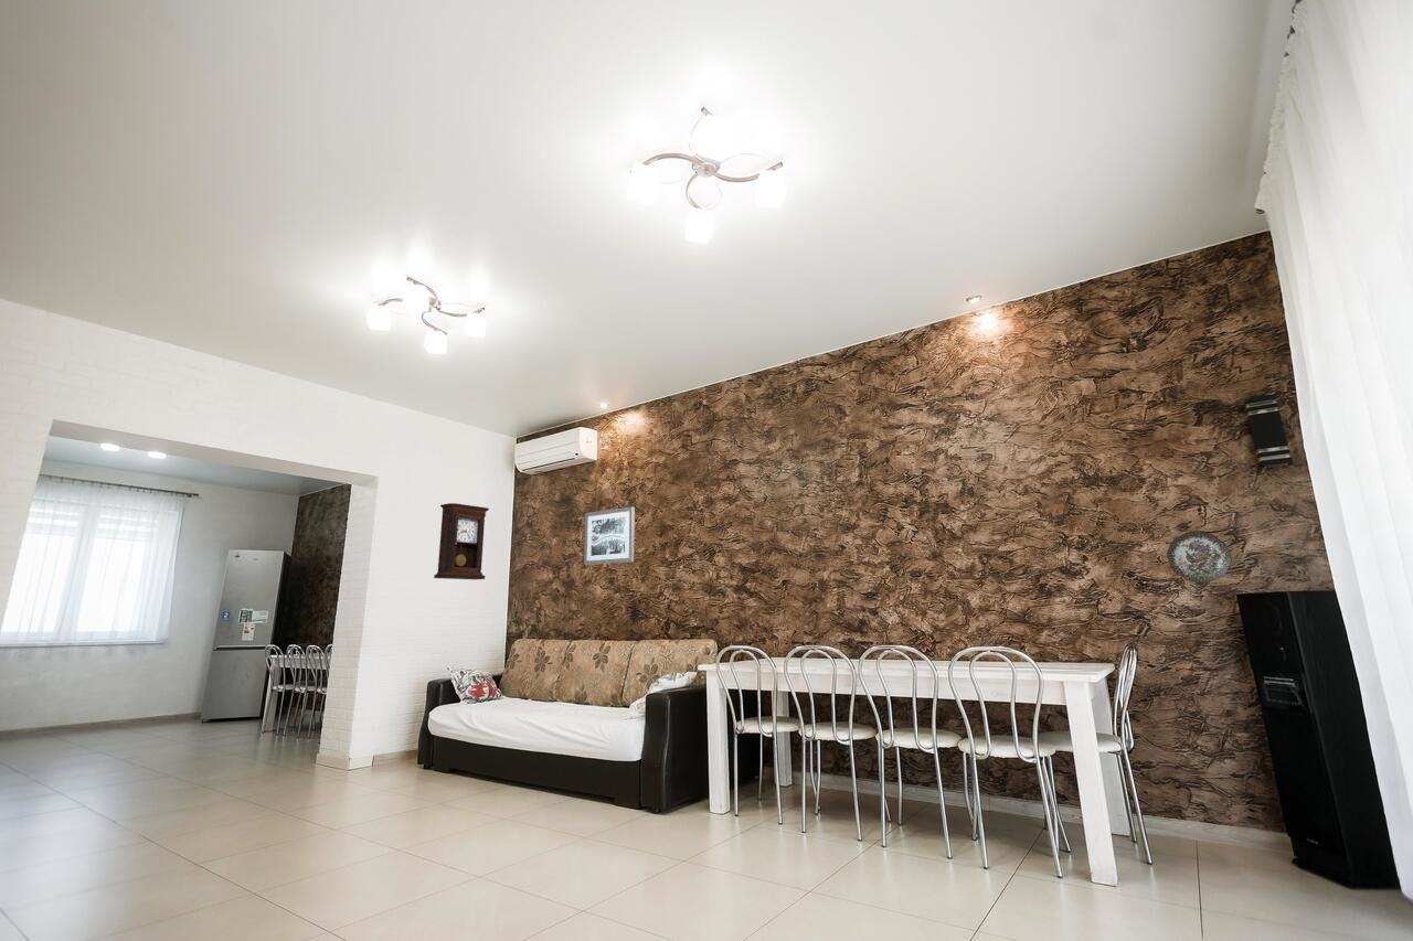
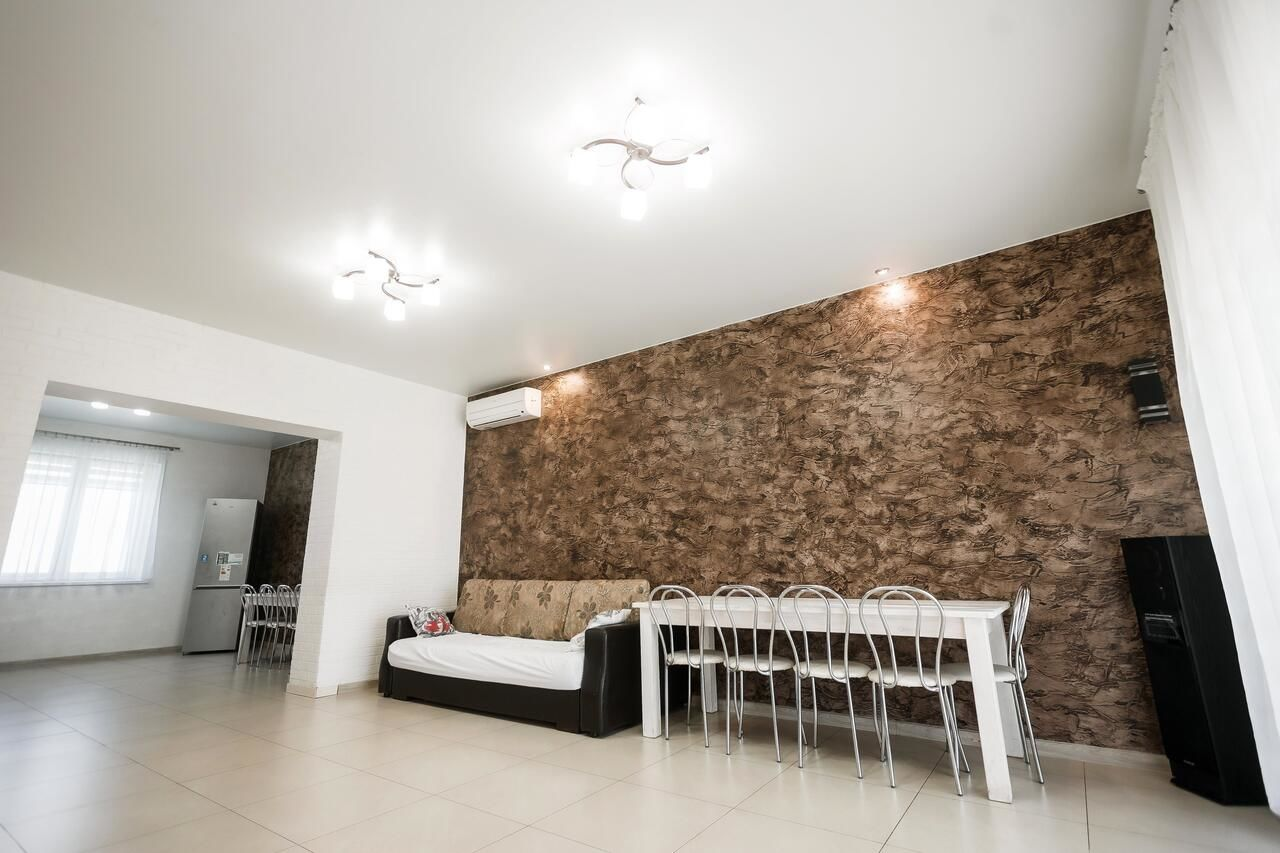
- wall art (608, 536)
- pendulum clock (464, 542)
- decorative plate (1198, 556)
